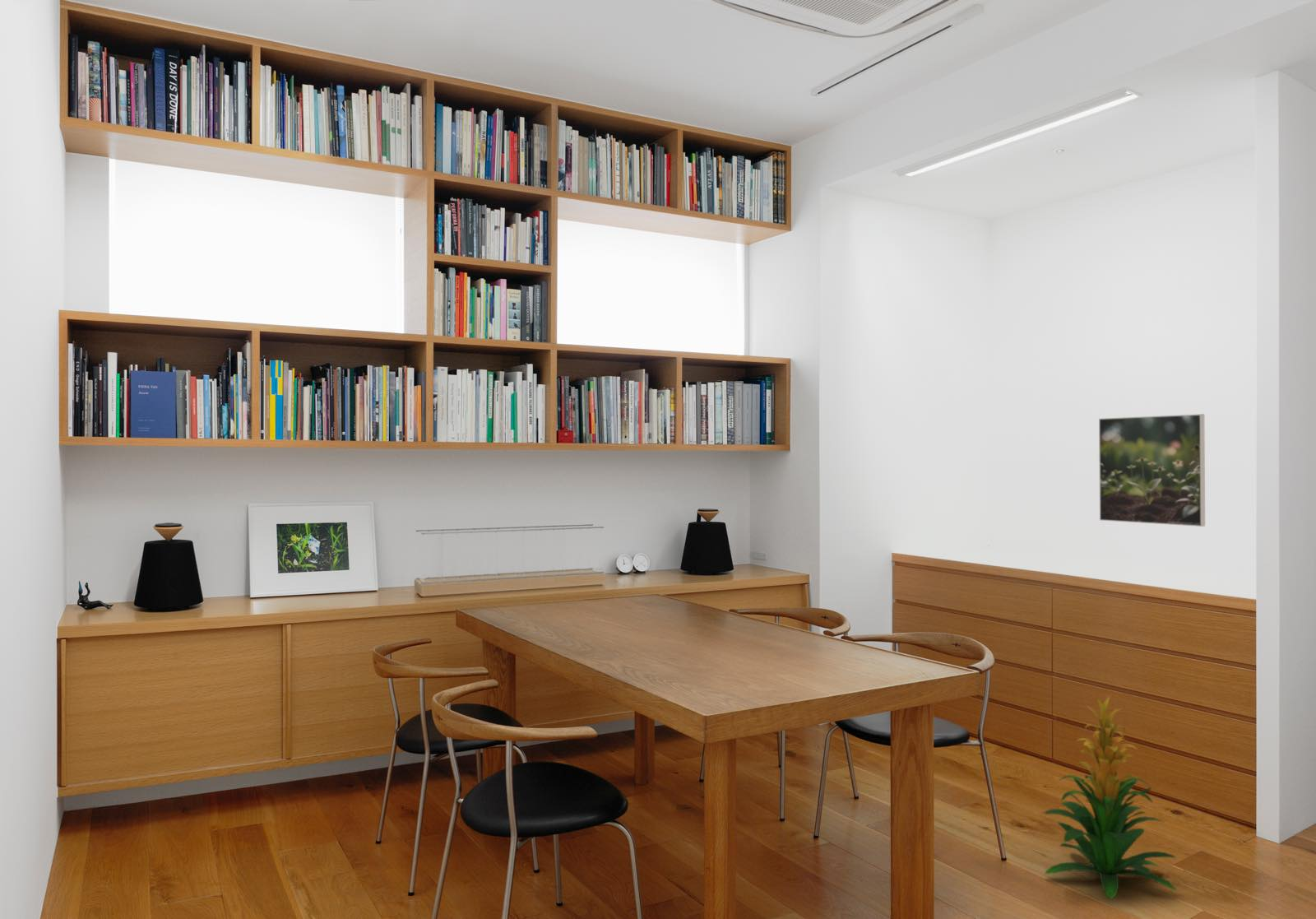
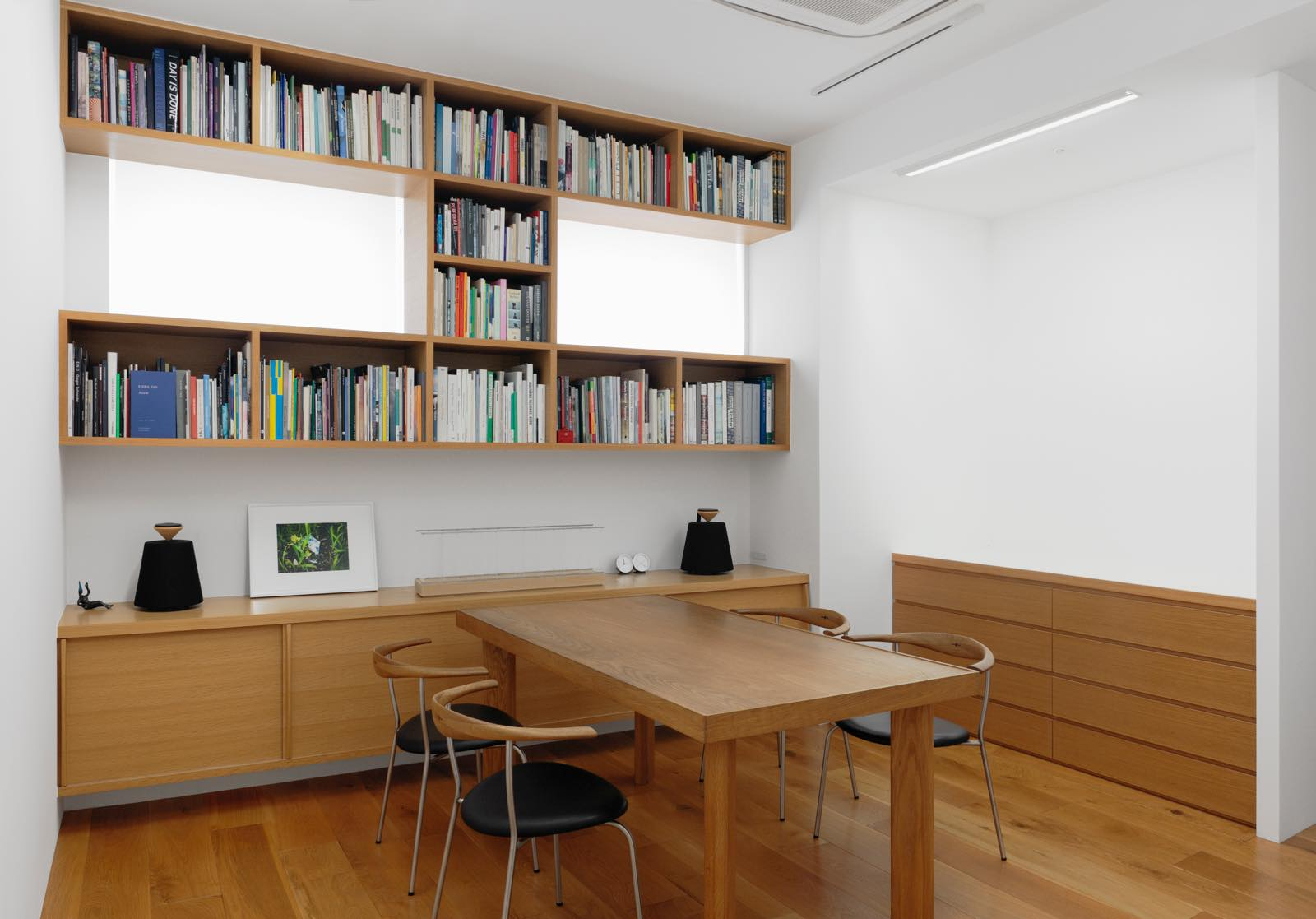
- indoor plant (1105, 787)
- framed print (1149, 470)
